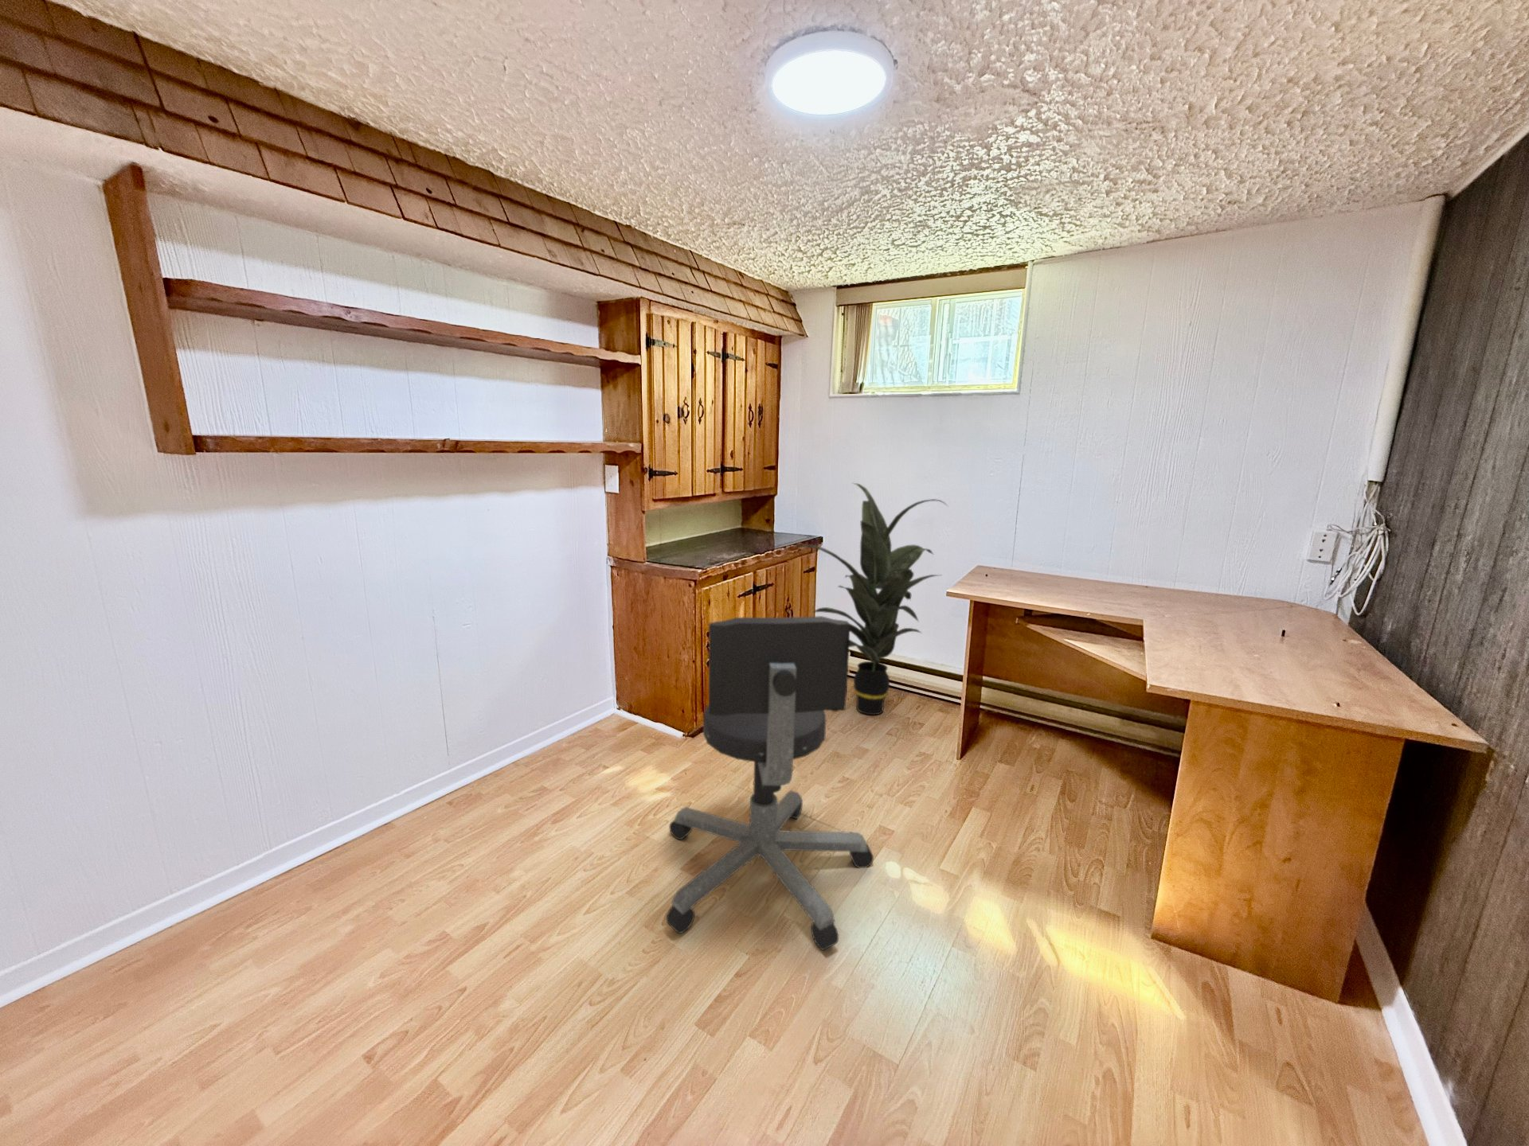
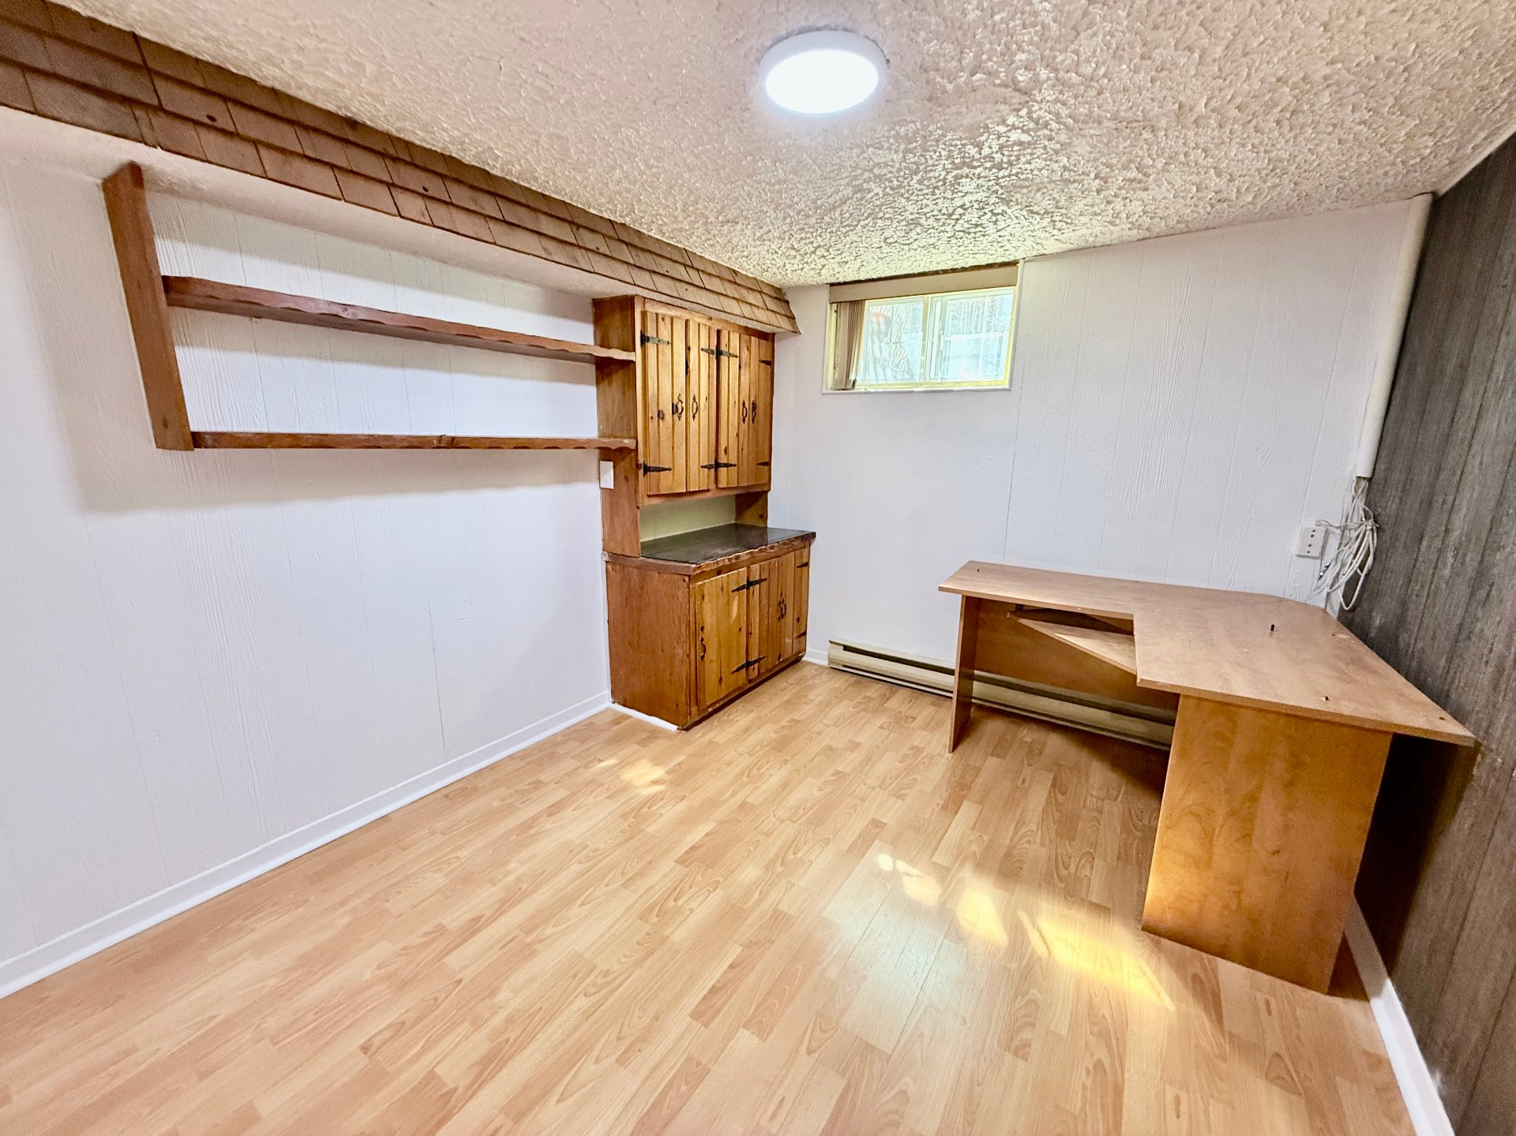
- office chair (775, 743)
- indoor plant (872, 598)
